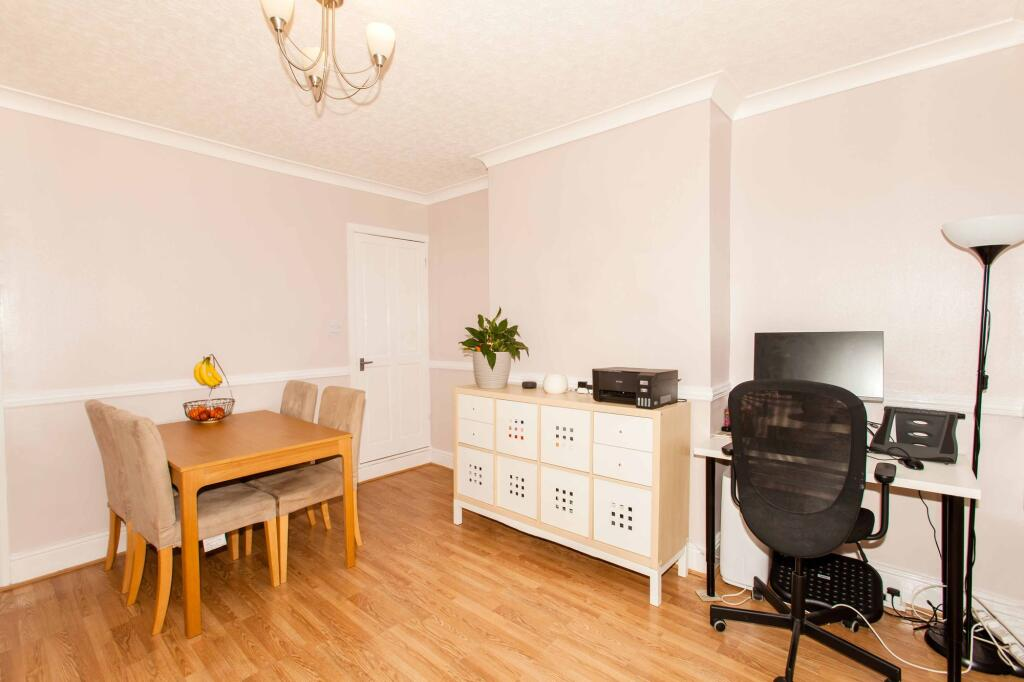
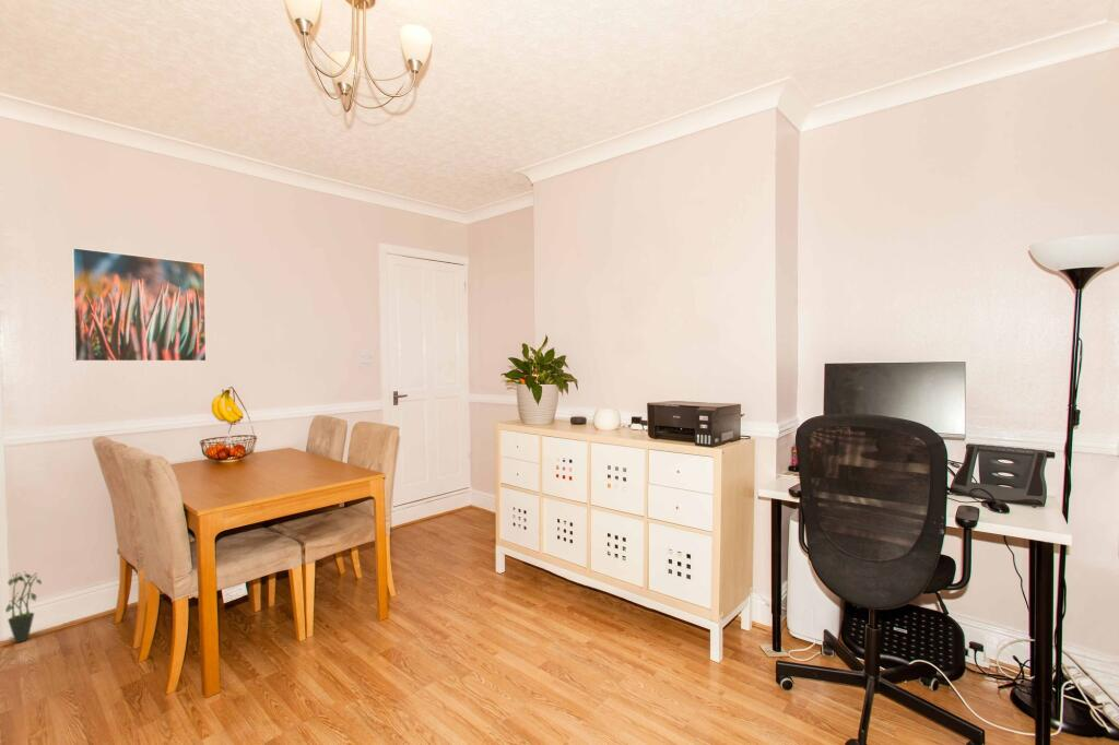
+ potted plant (25, 605)
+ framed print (143, 308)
